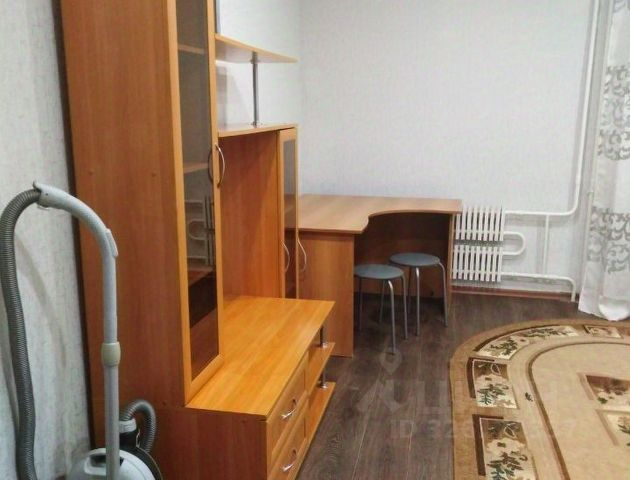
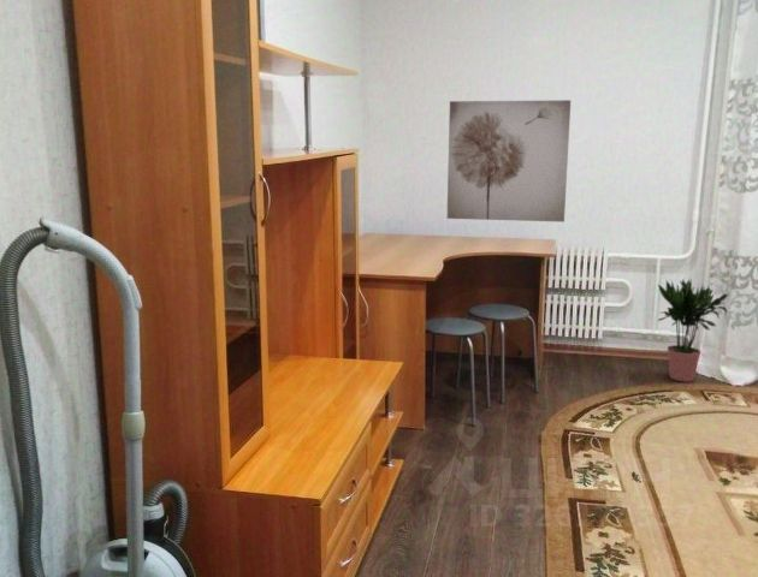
+ wall art (507, 161)
+ potted plant (695, 329)
